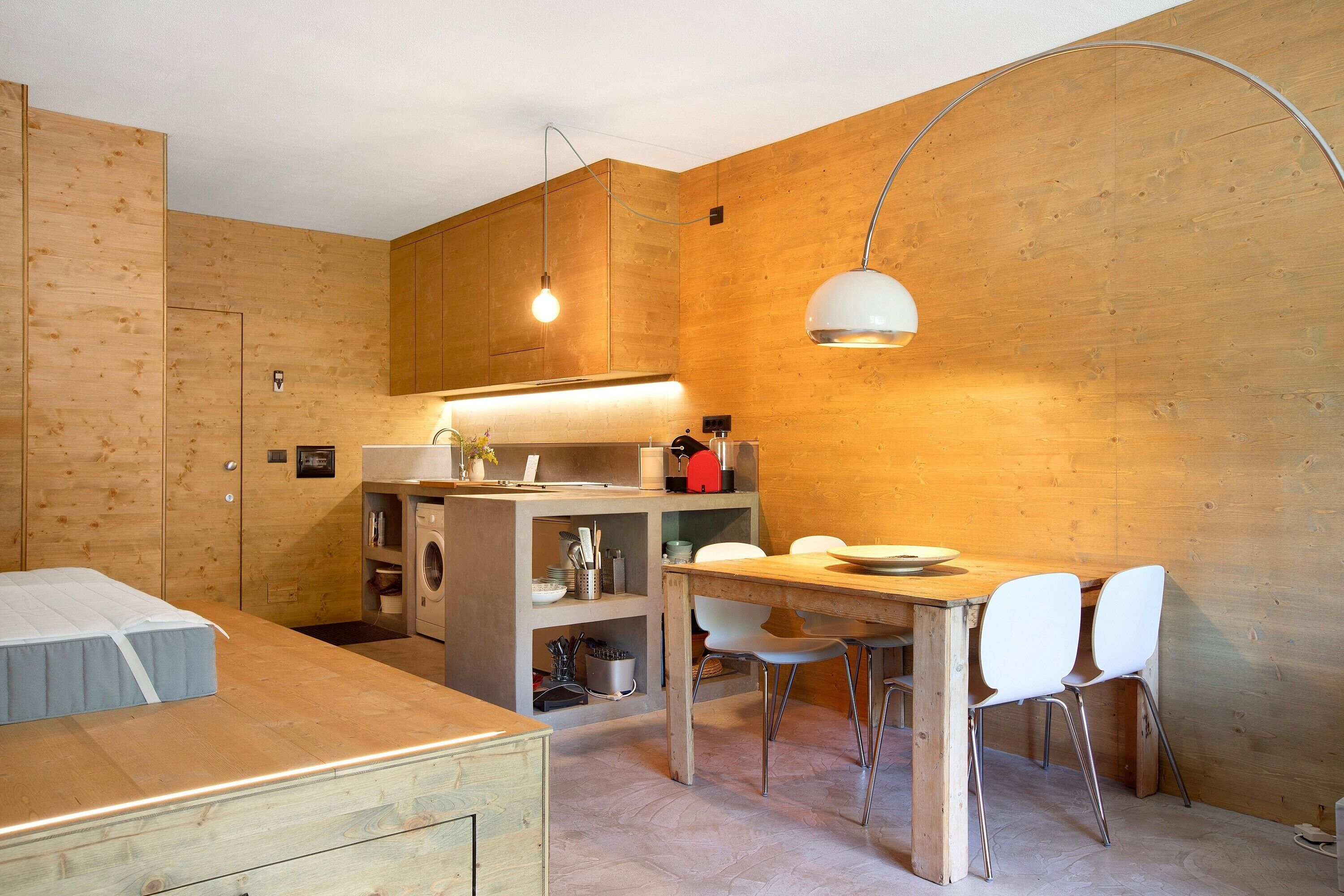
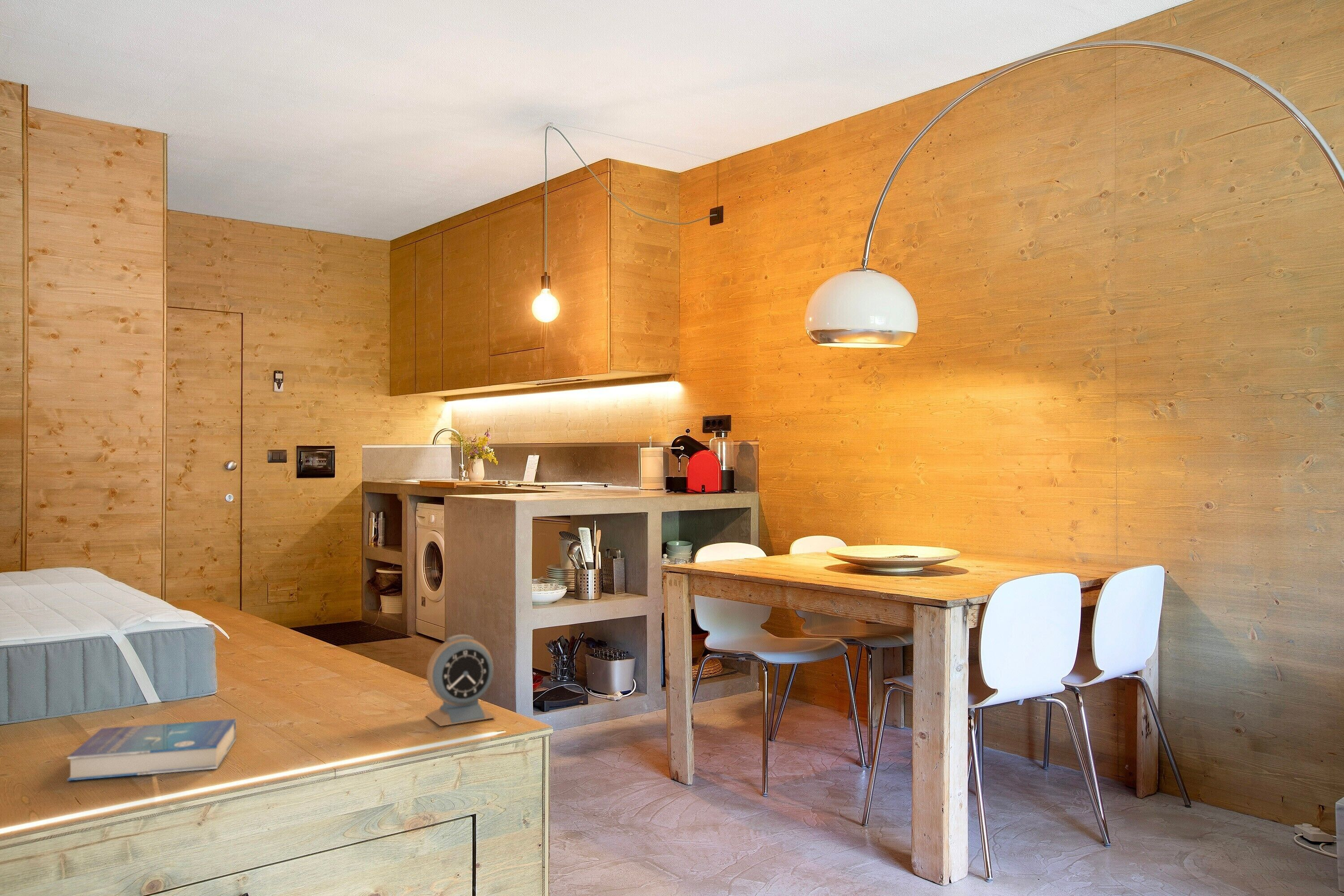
+ alarm clock (461, 676)
+ book (157, 748)
